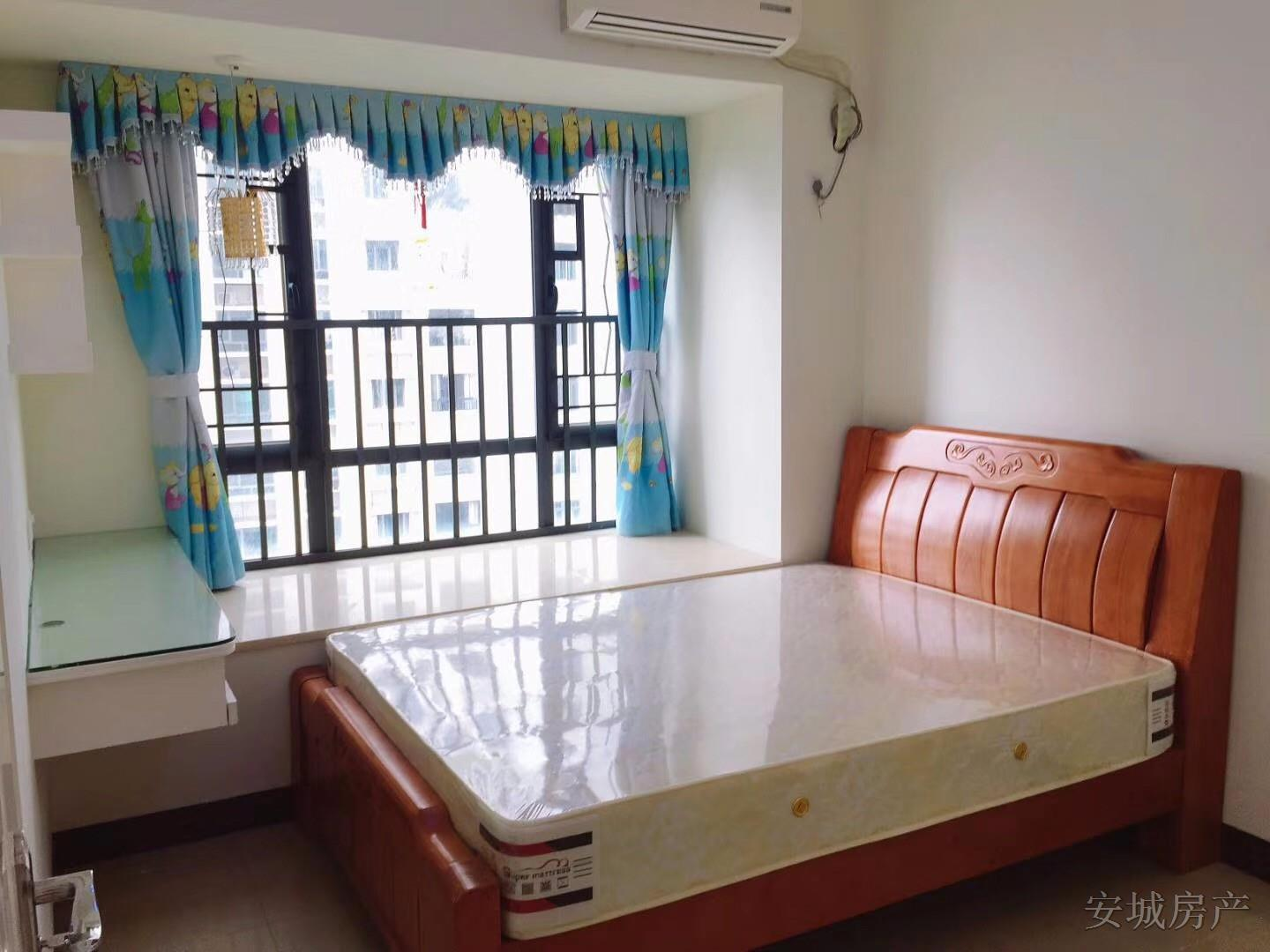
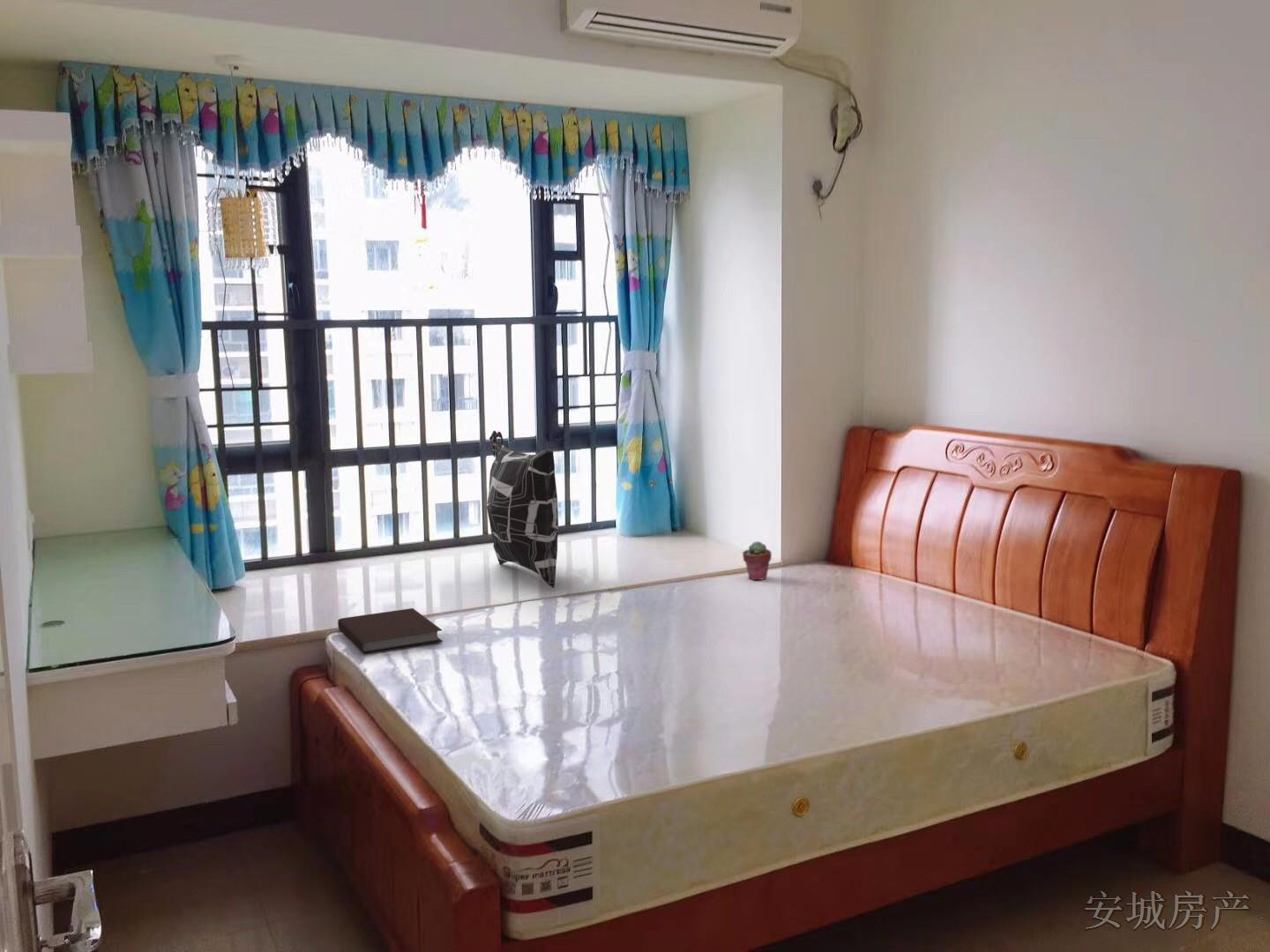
+ decorative pillow (521, 505)
+ potted succulent (757, 559)
+ notebook (389, 629)
